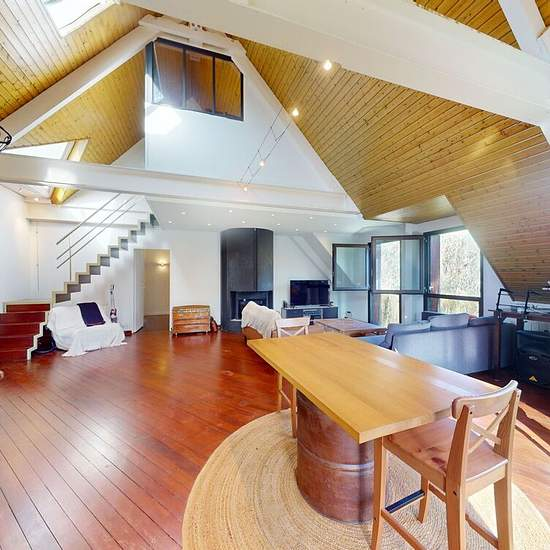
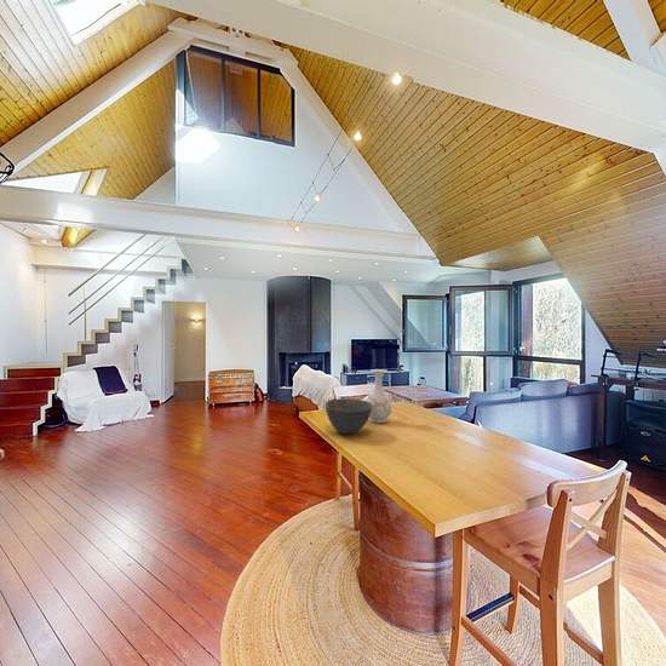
+ vase (378, 395)
+ bowl (348, 417)
